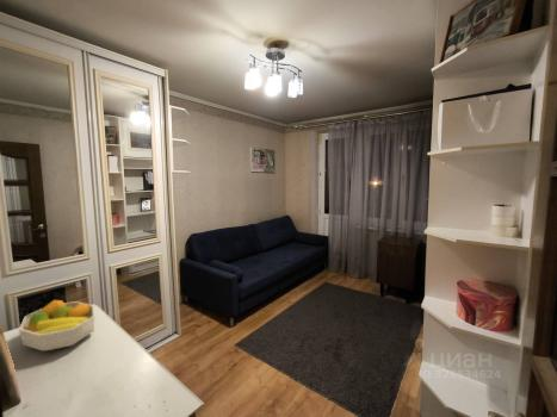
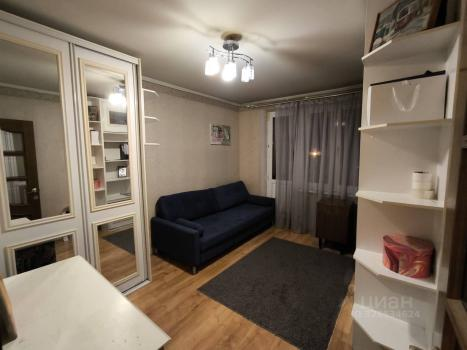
- fruit bowl (60, 322)
